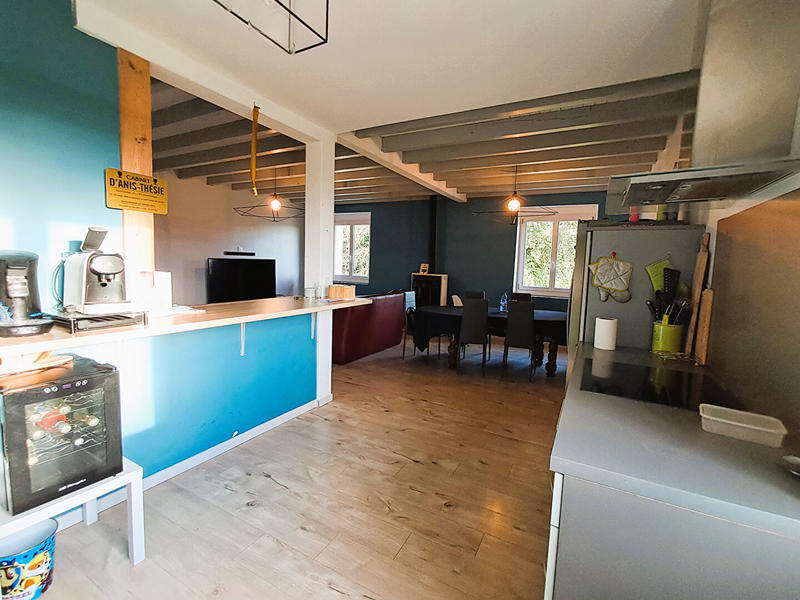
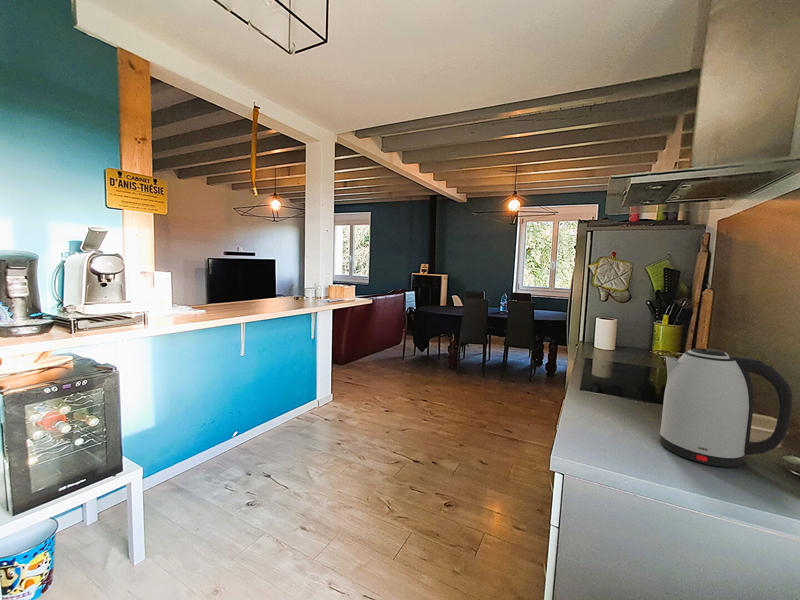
+ kettle (721, 403)
